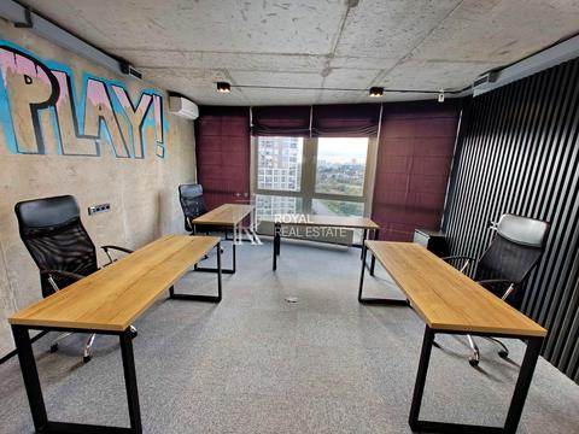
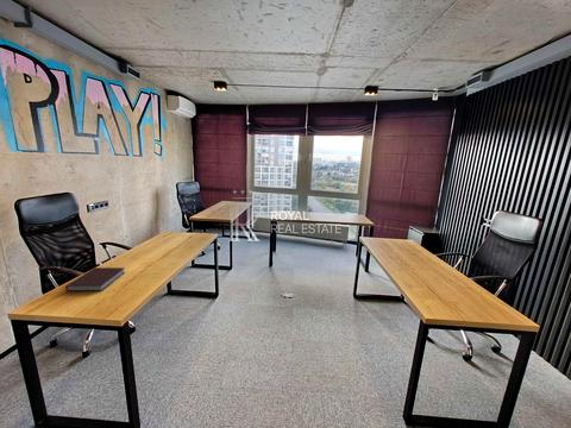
+ notebook (98, 278)
